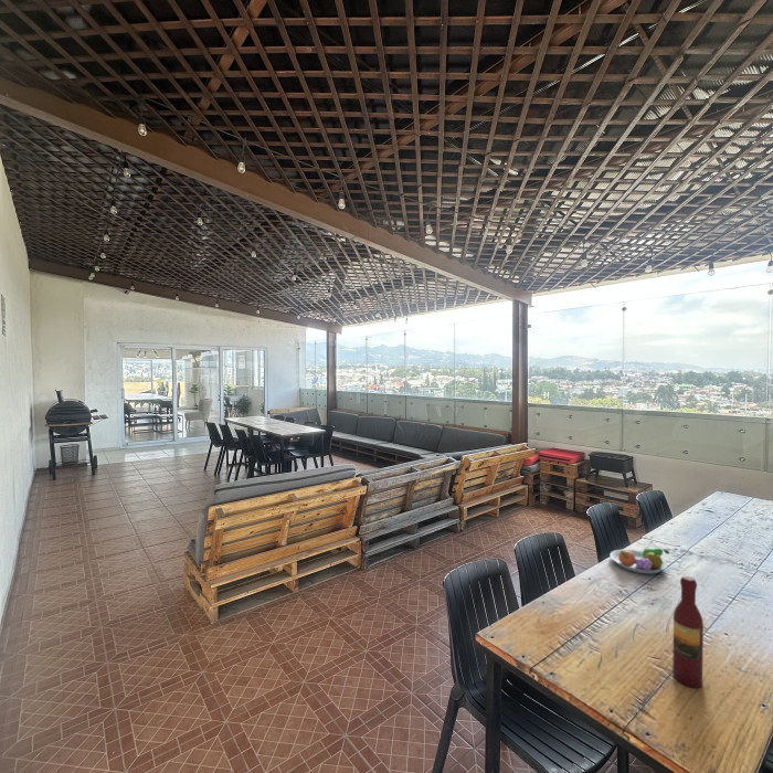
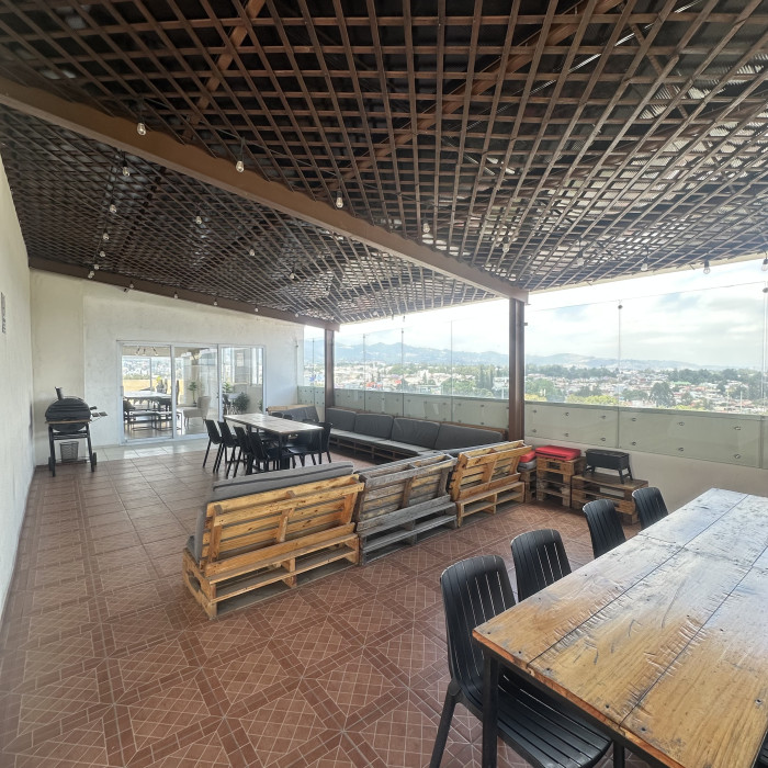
- wine bottle (688, 628)
- fruit bowl (639, 554)
